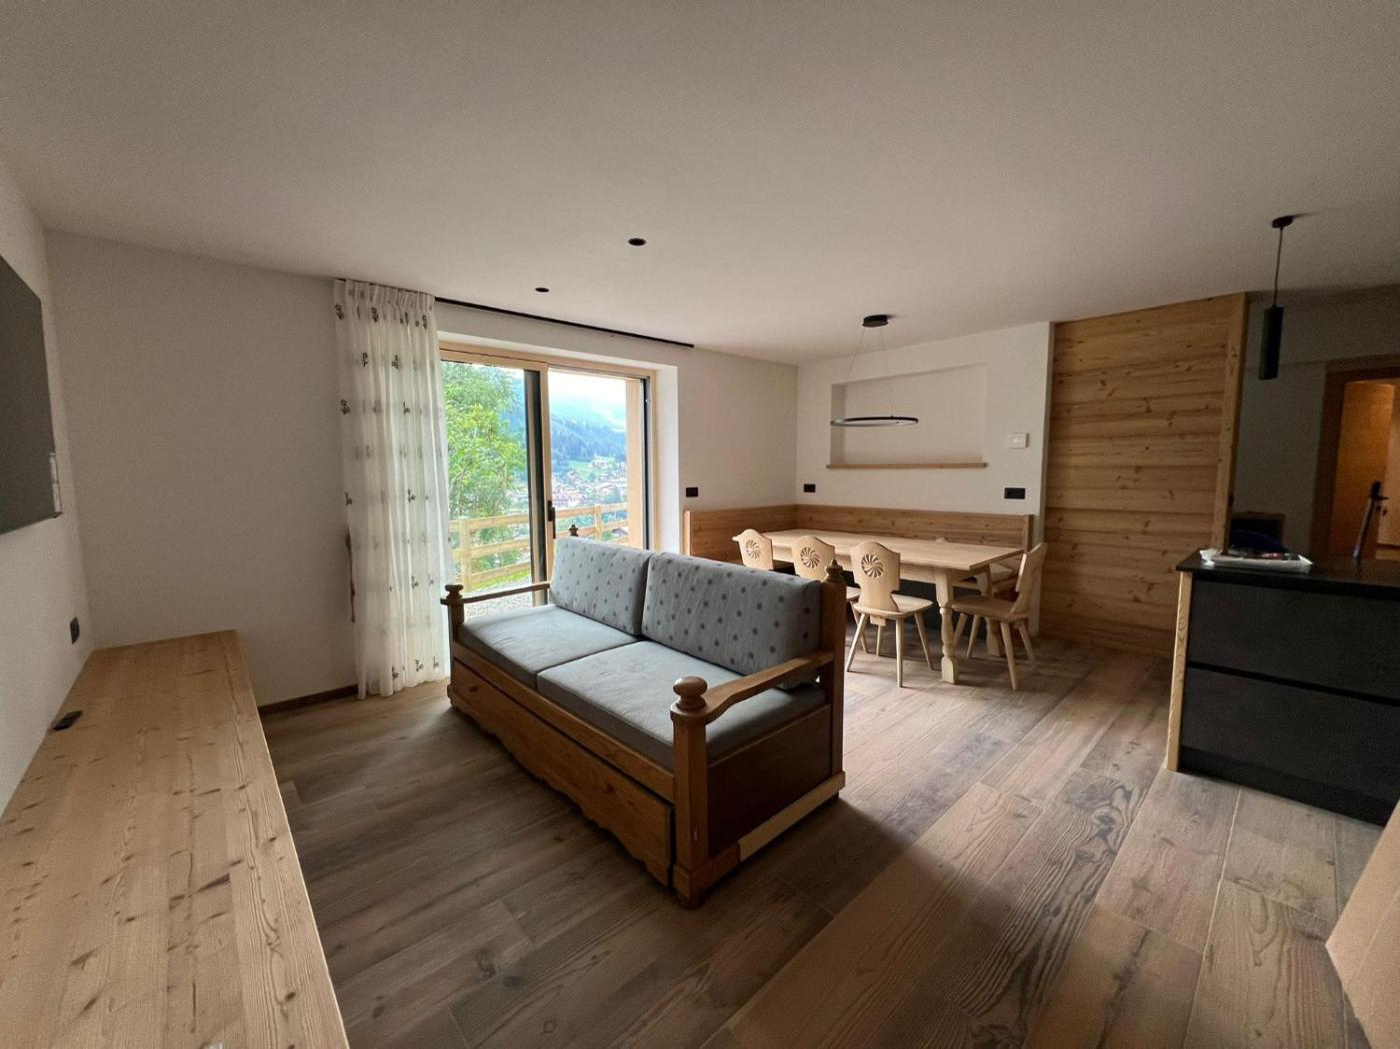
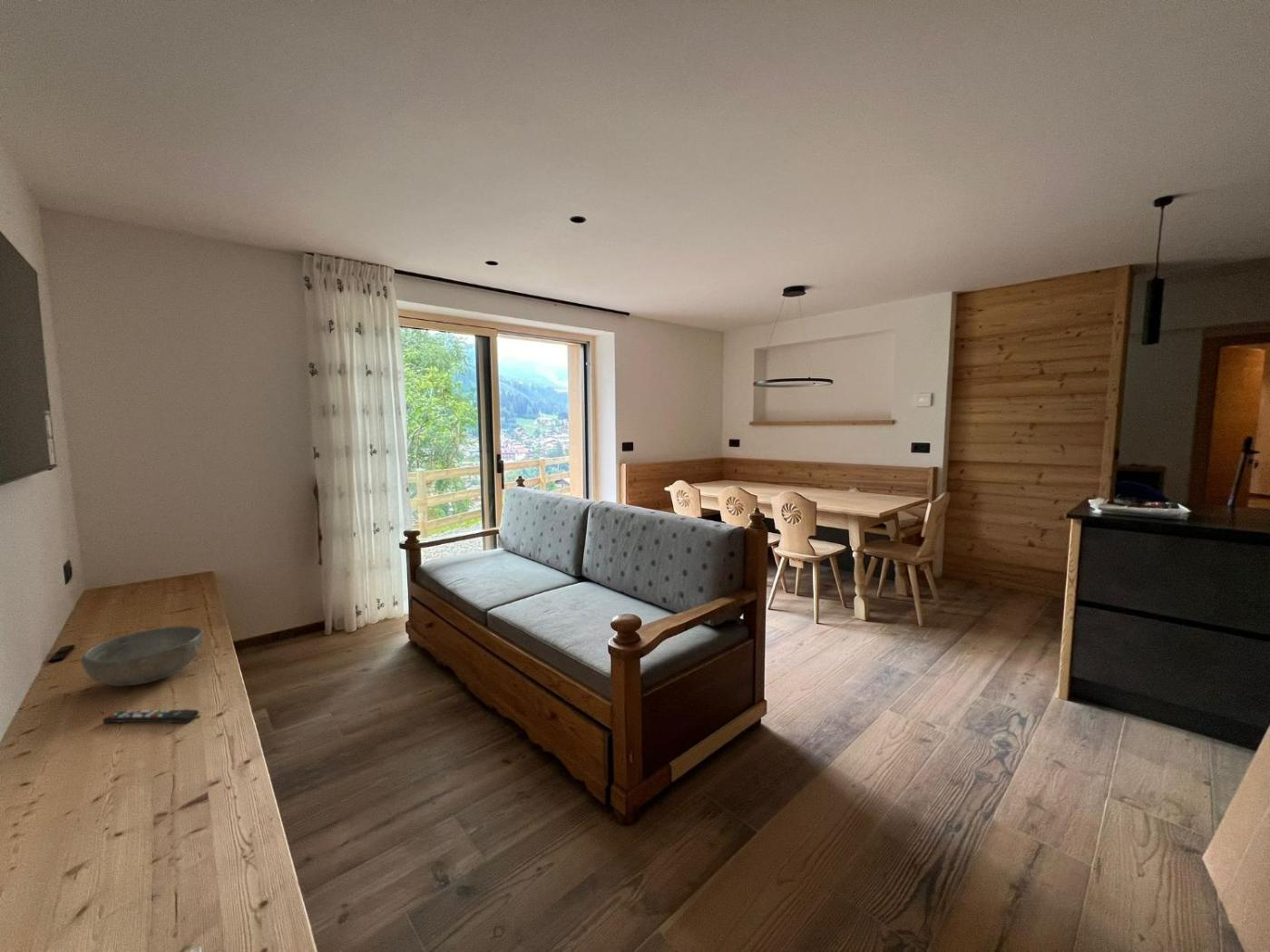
+ bowl (147, 659)
+ remote control (151, 716)
